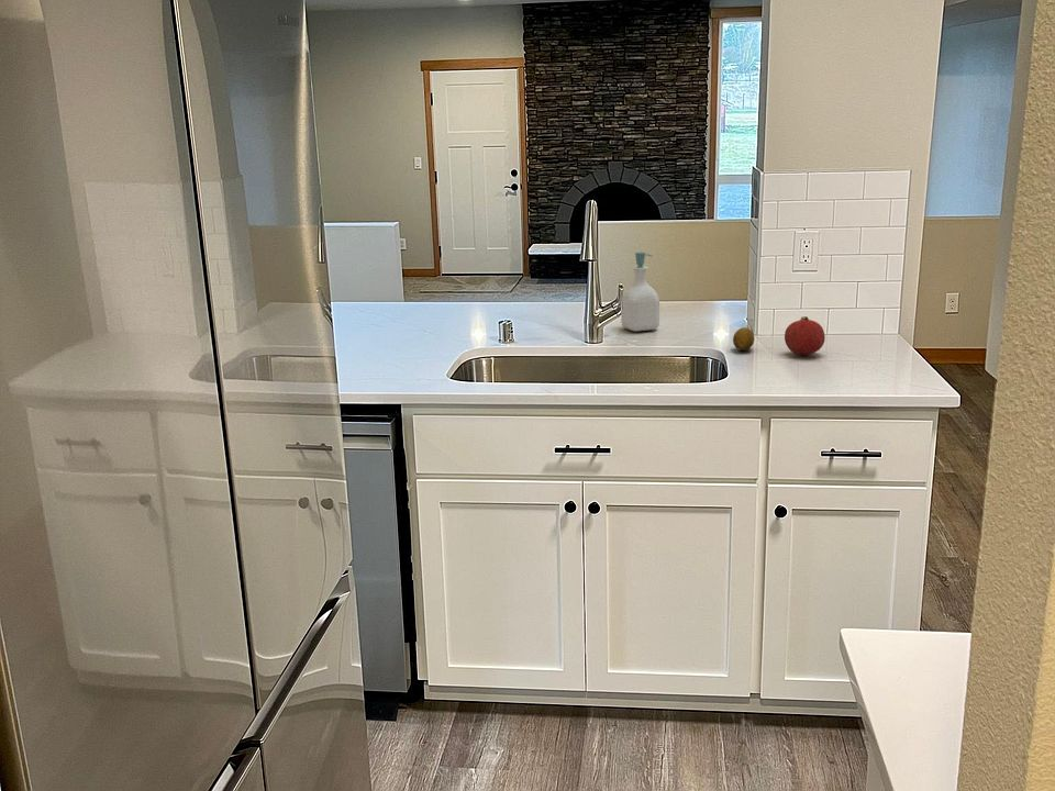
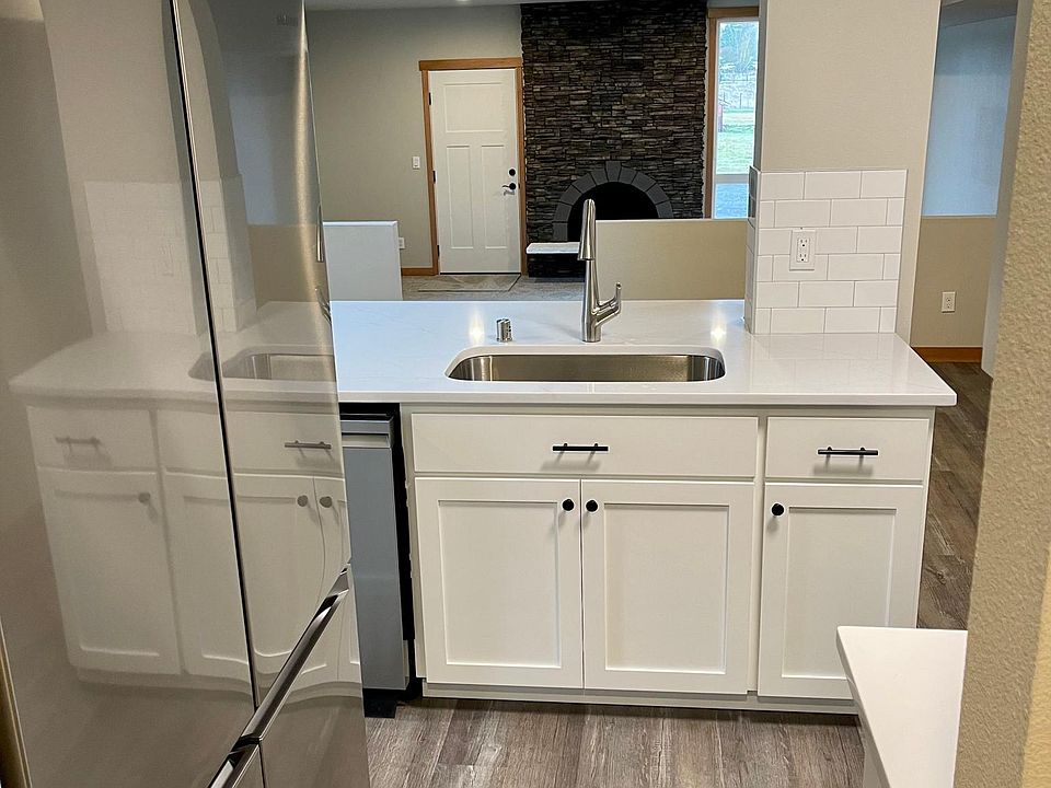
- fruit (804, 335)
- soap bottle (640, 290)
- fruit (743, 338)
